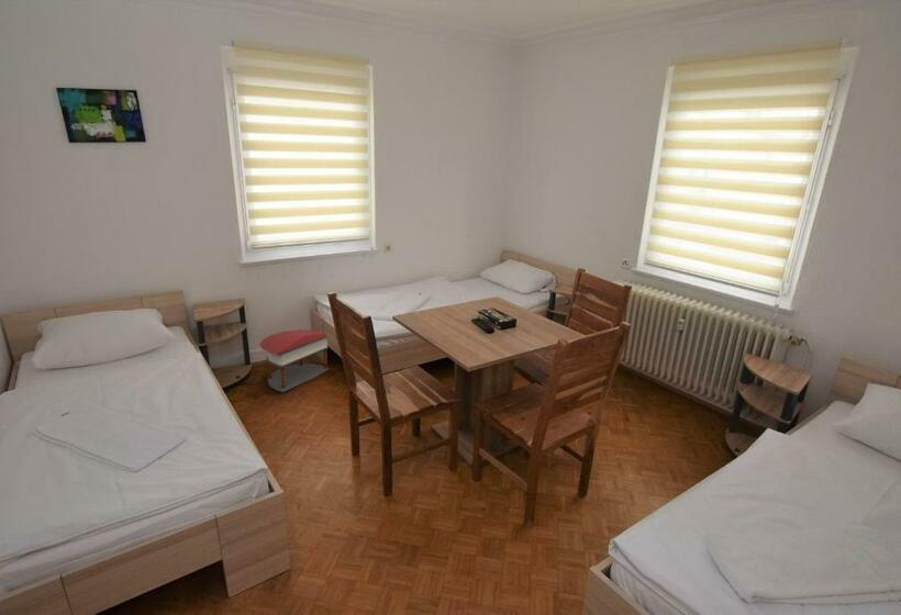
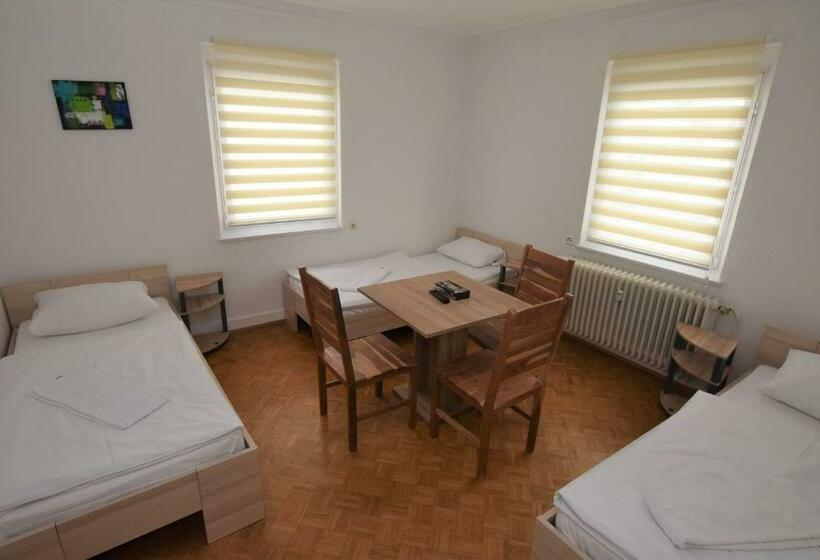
- side table (289, 354)
